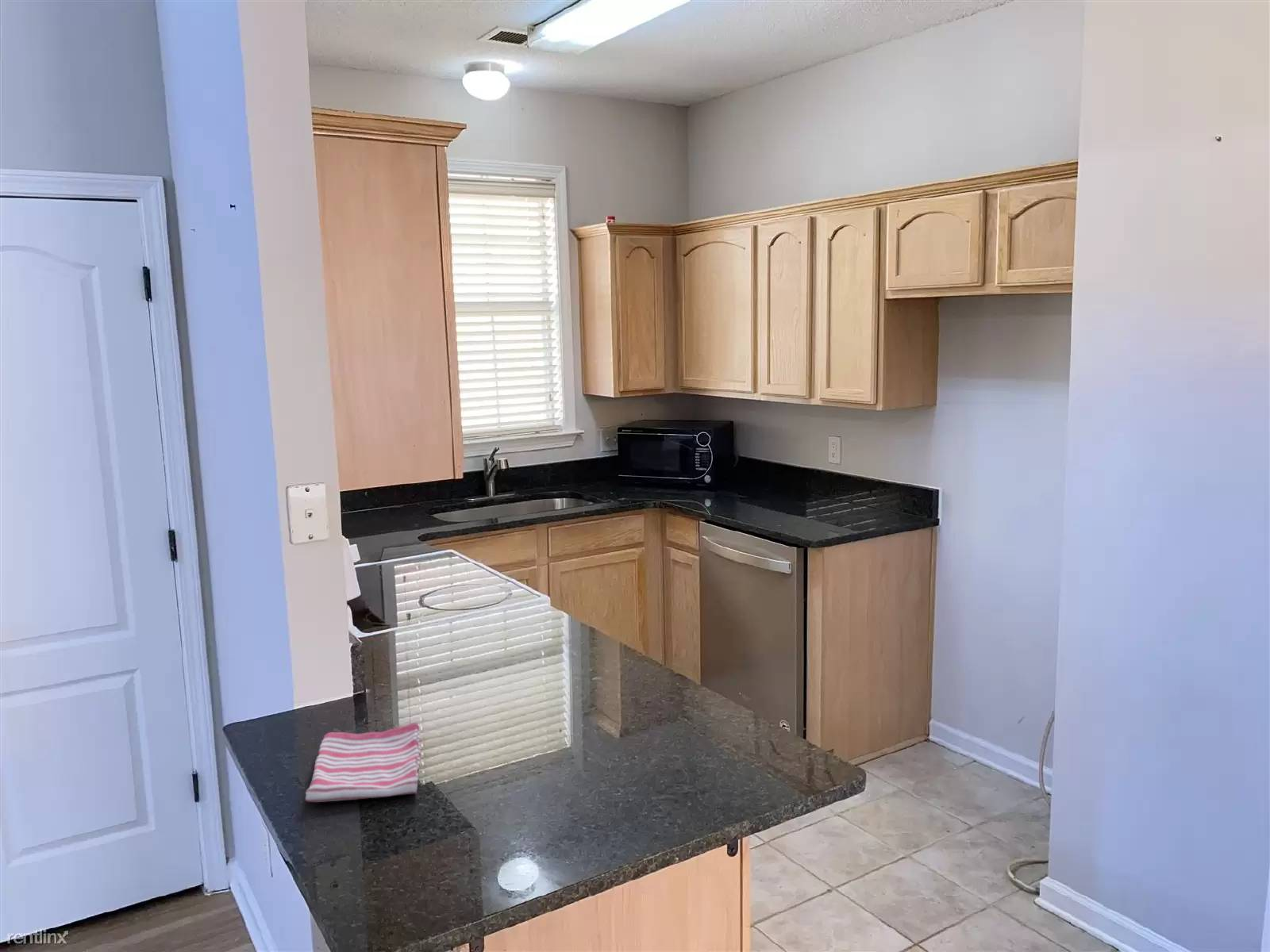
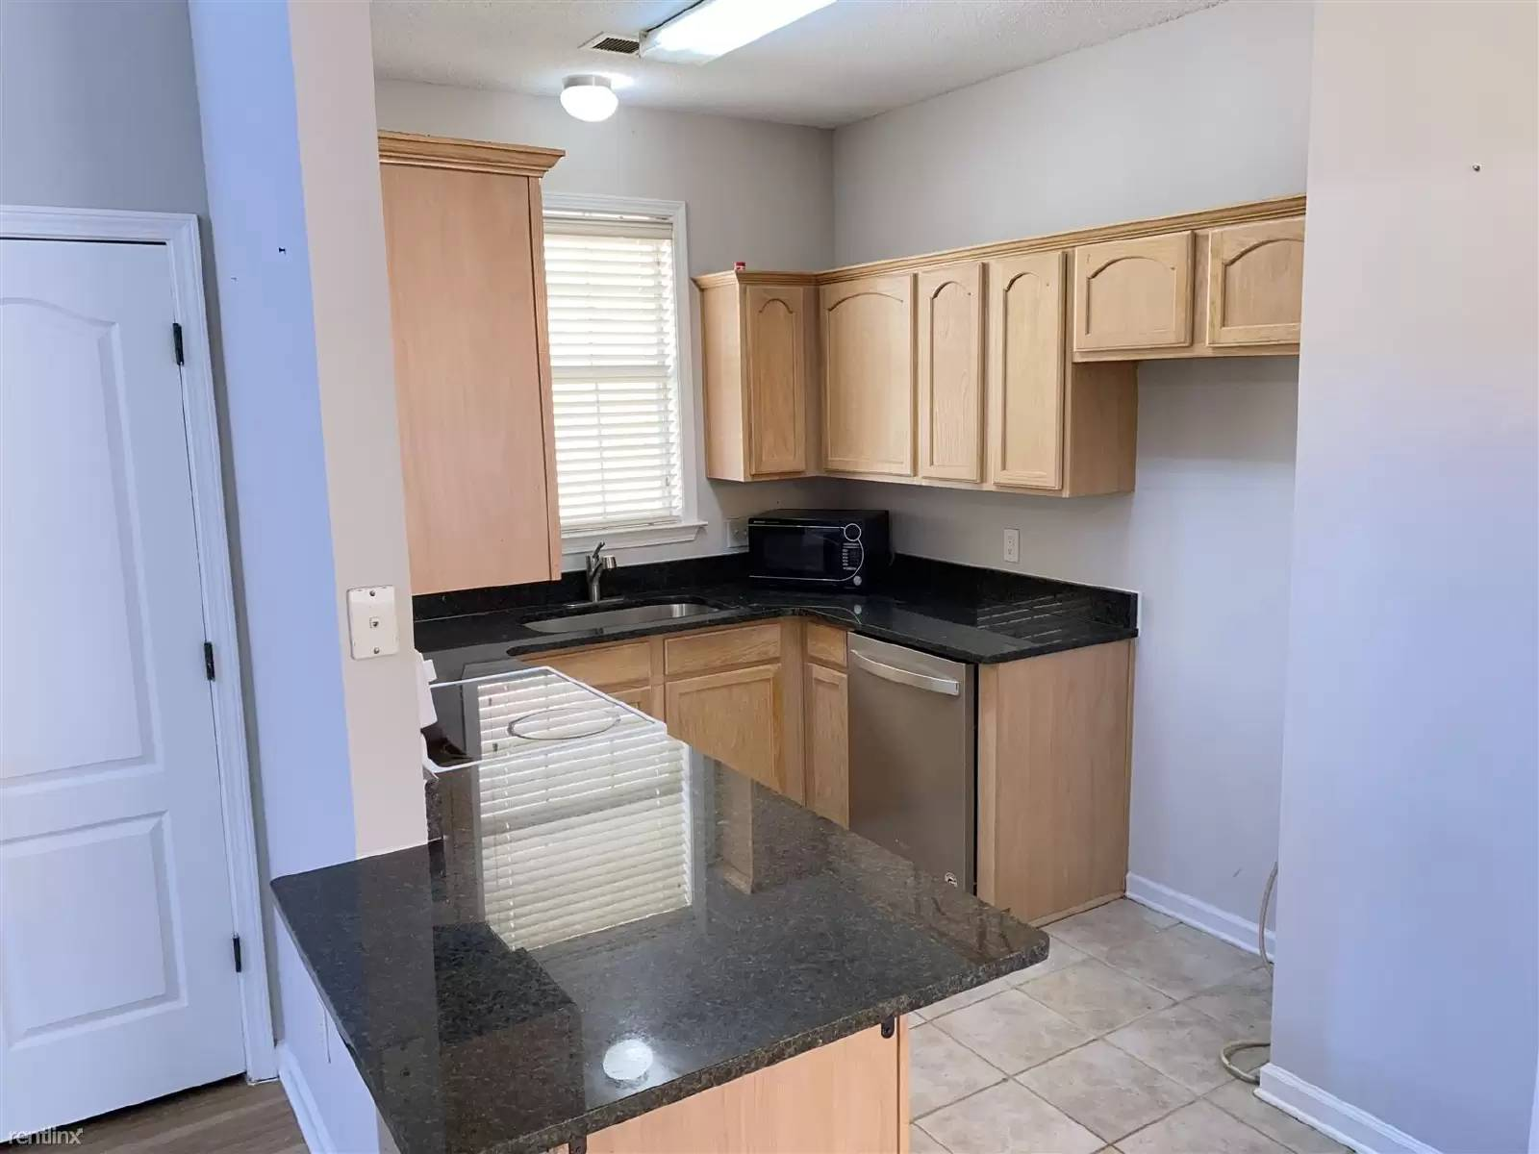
- dish towel (367, 760)
